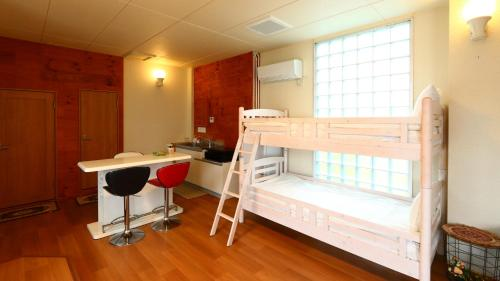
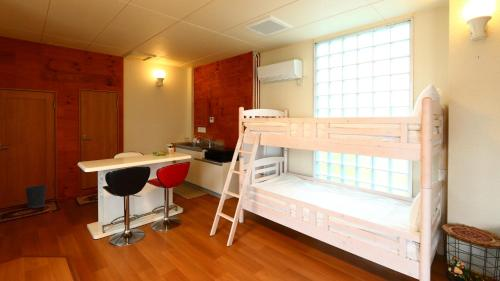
+ wastebasket (36, 196)
